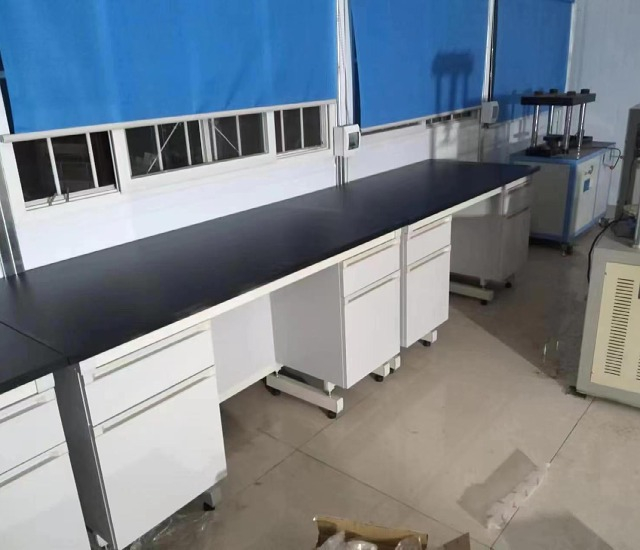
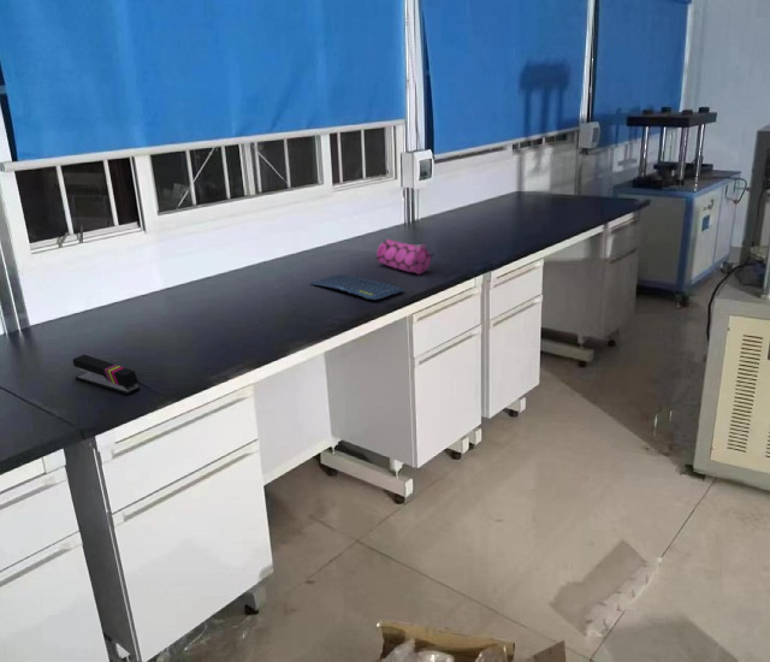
+ stapler (105, 373)
+ keyboard (355, 284)
+ pencil case (403, 254)
